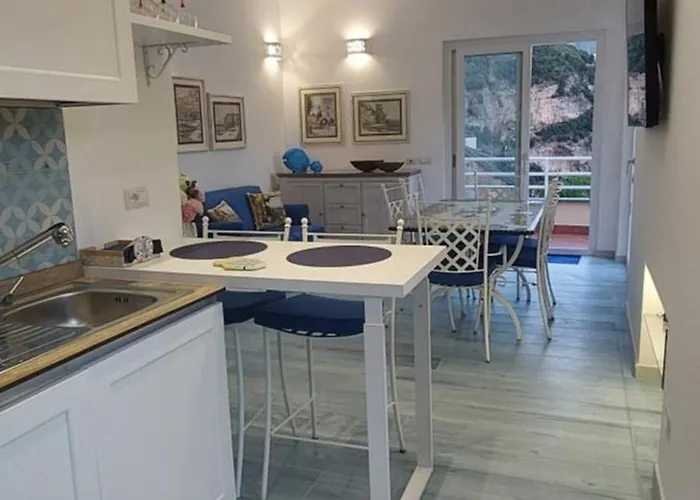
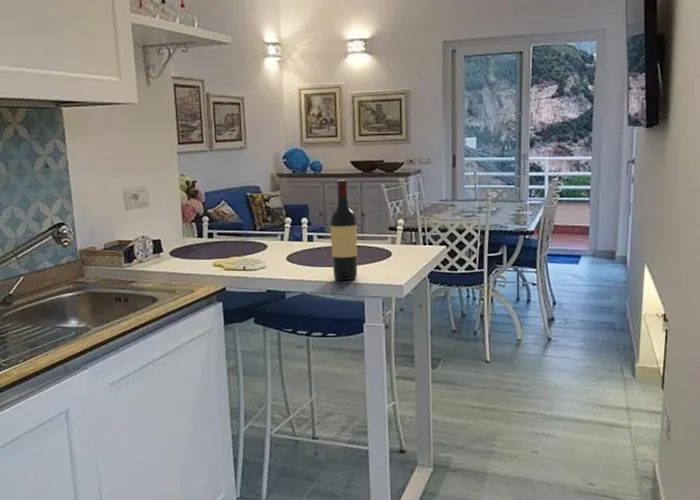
+ wine bottle (343, 229)
